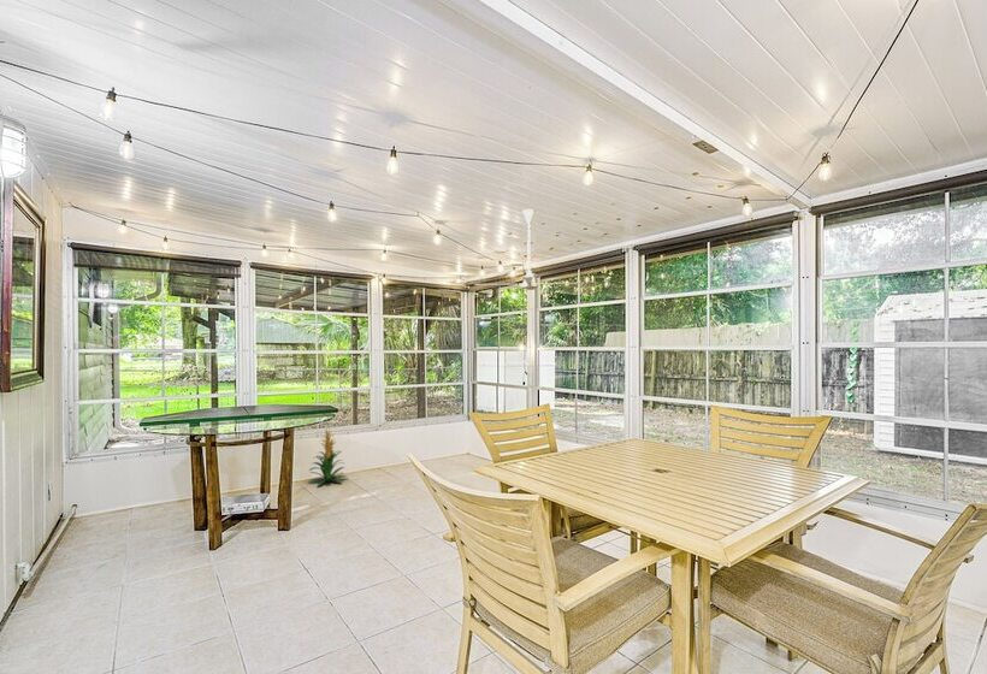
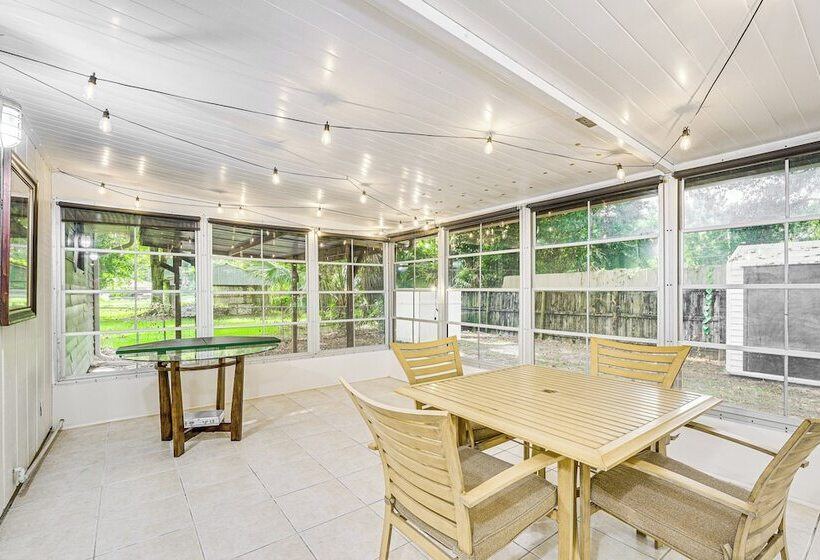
- indoor plant (327, 454)
- ceiling fan (528, 249)
